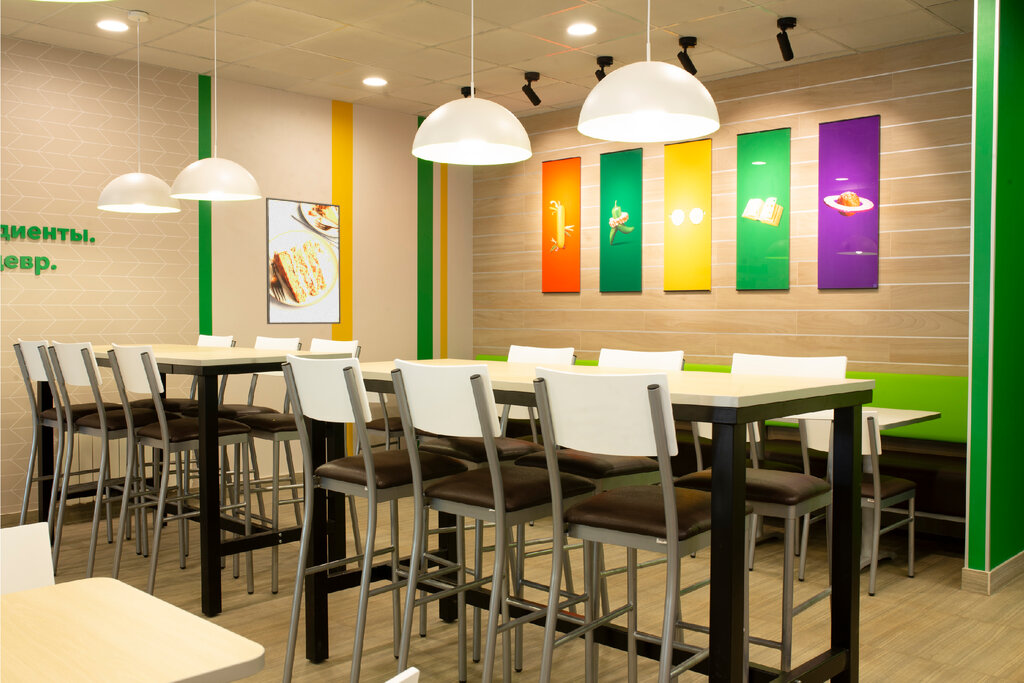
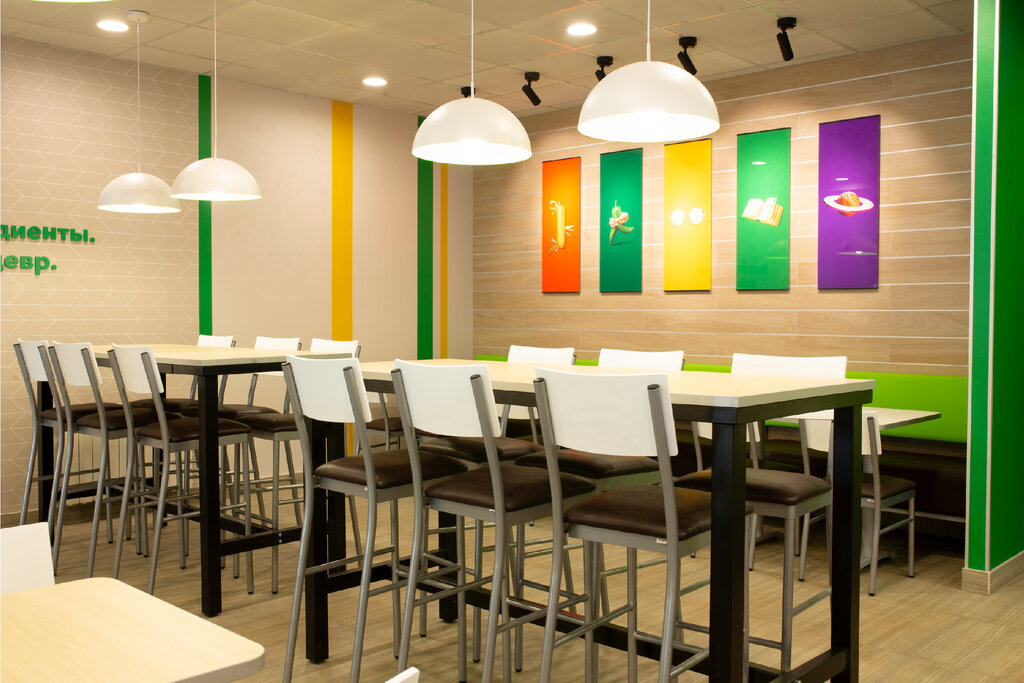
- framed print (304, 262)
